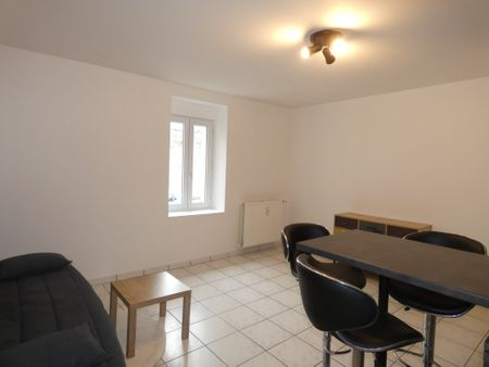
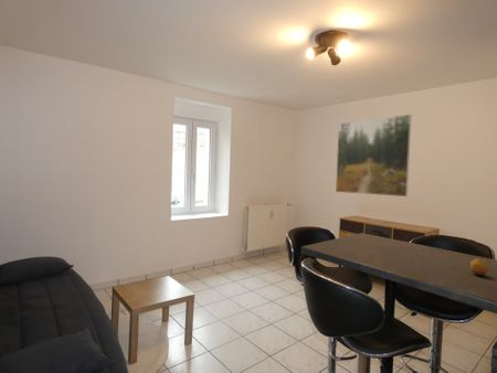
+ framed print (369, 157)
+ fruit (478, 266)
